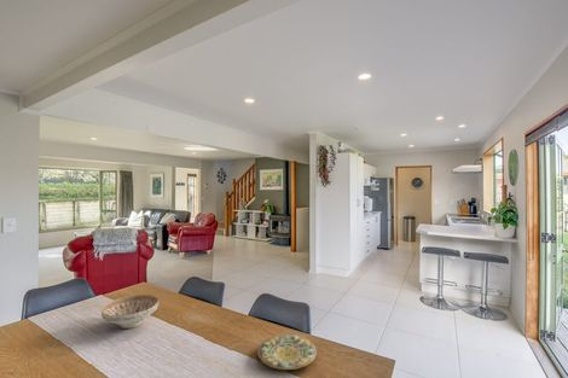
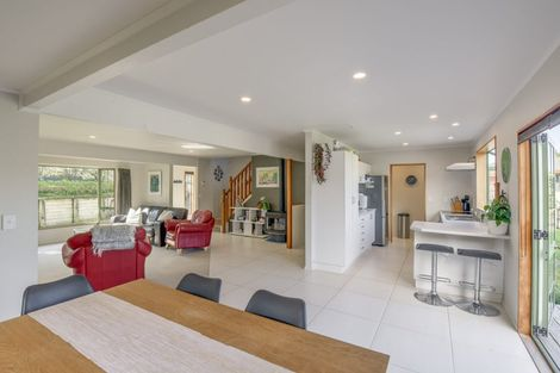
- decorative bowl (131, 314)
- plate (286, 353)
